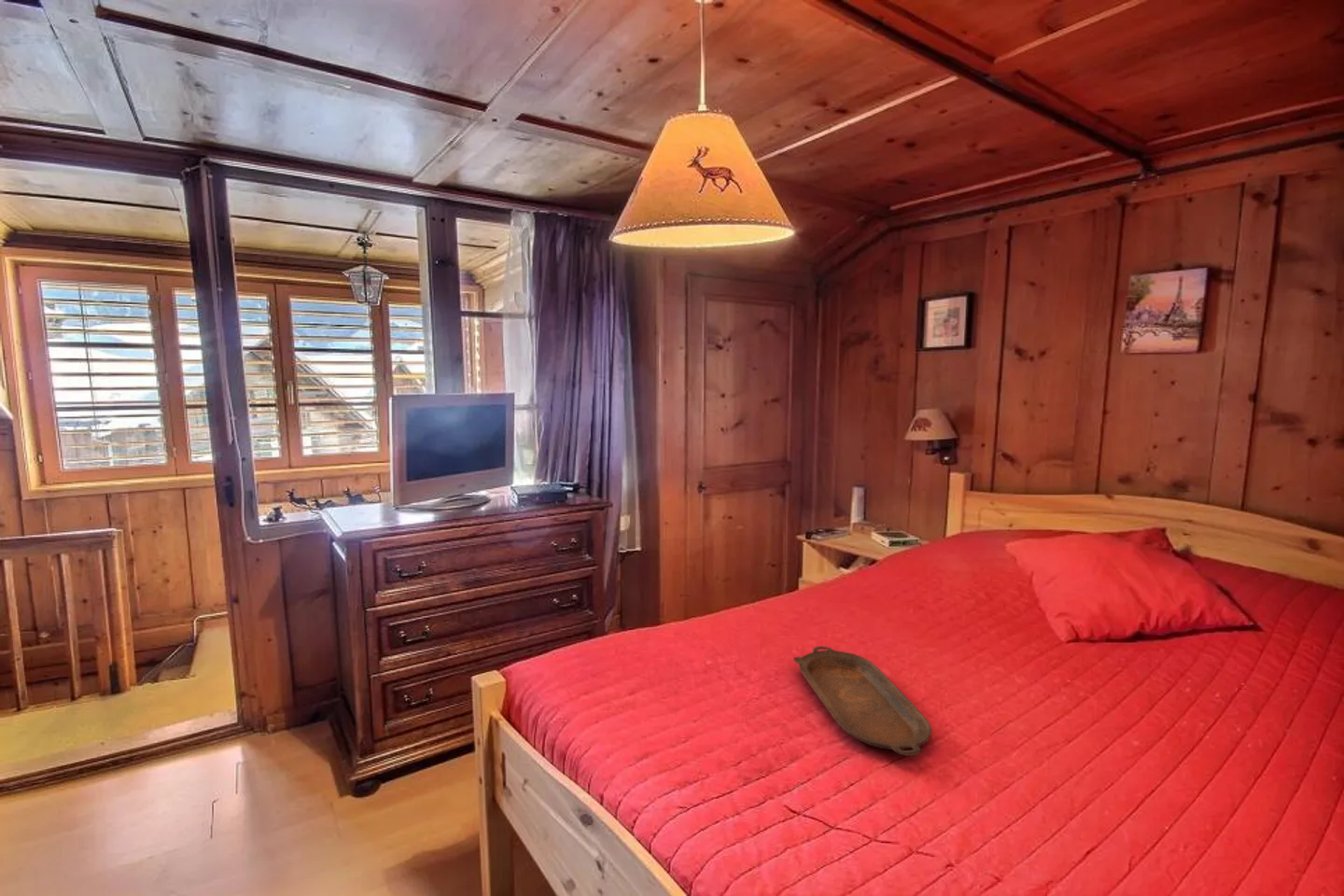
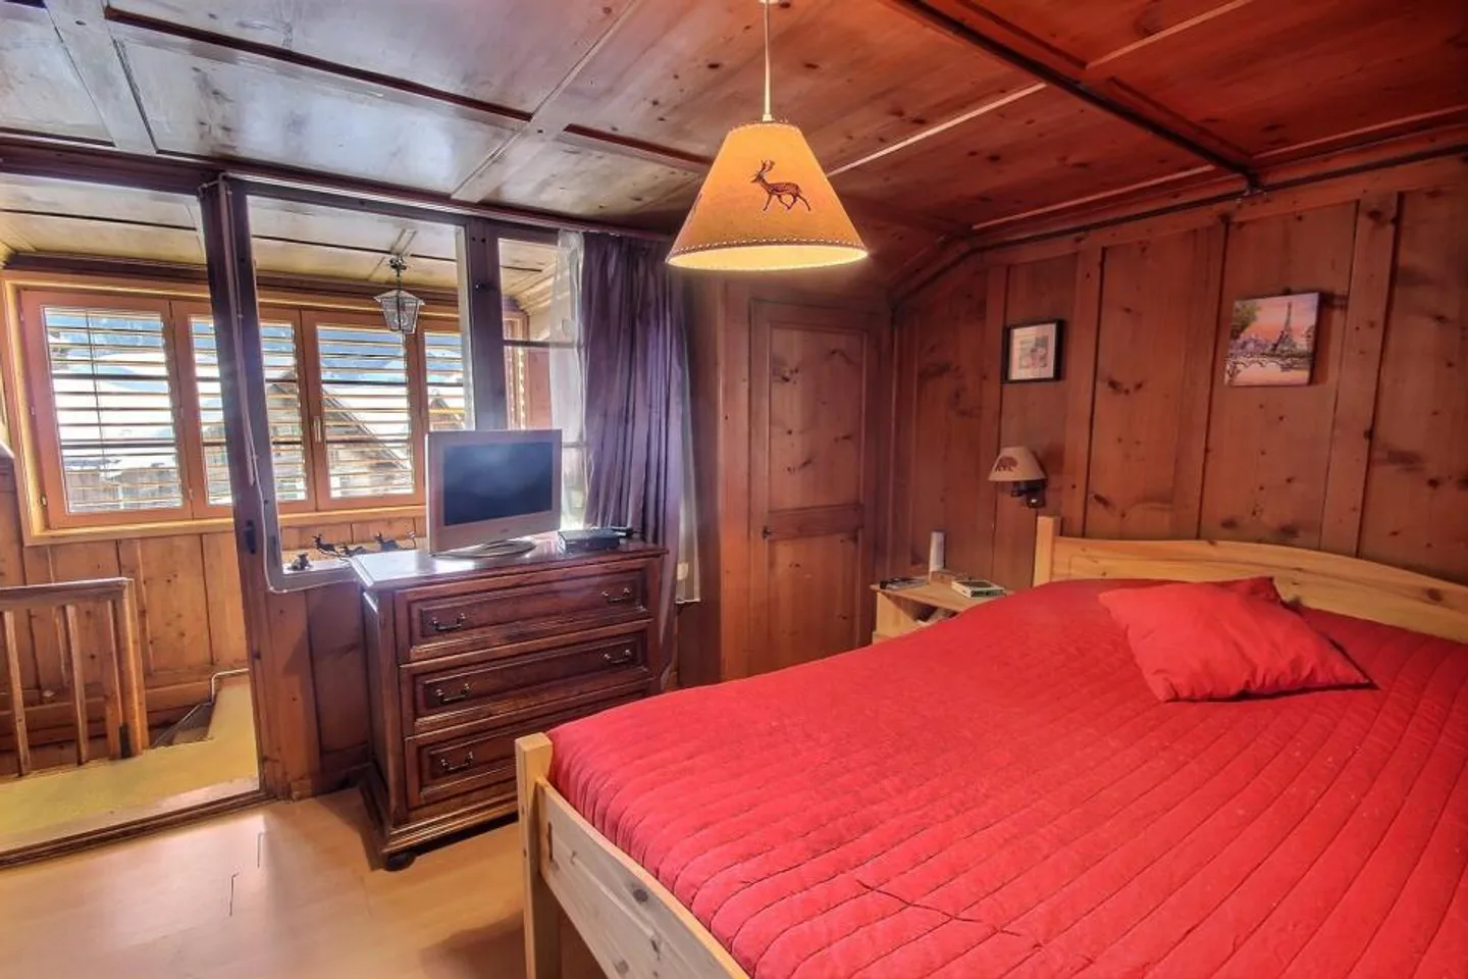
- serving tray (858, 696)
